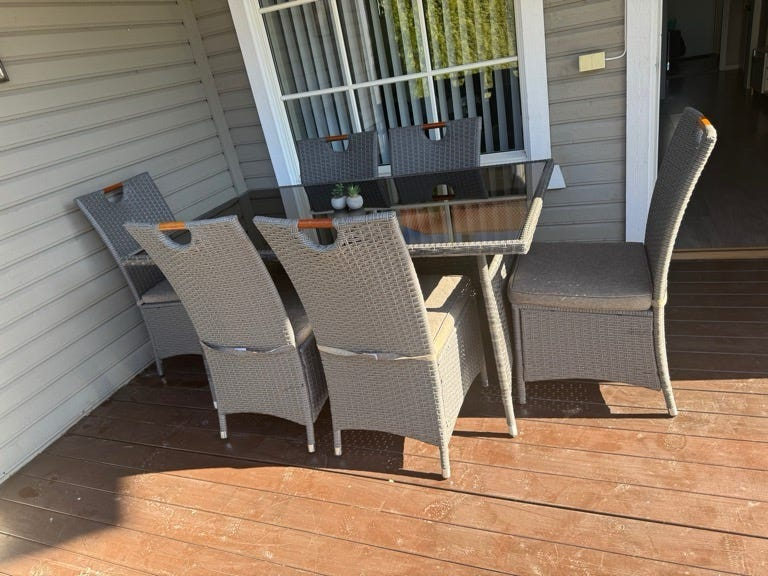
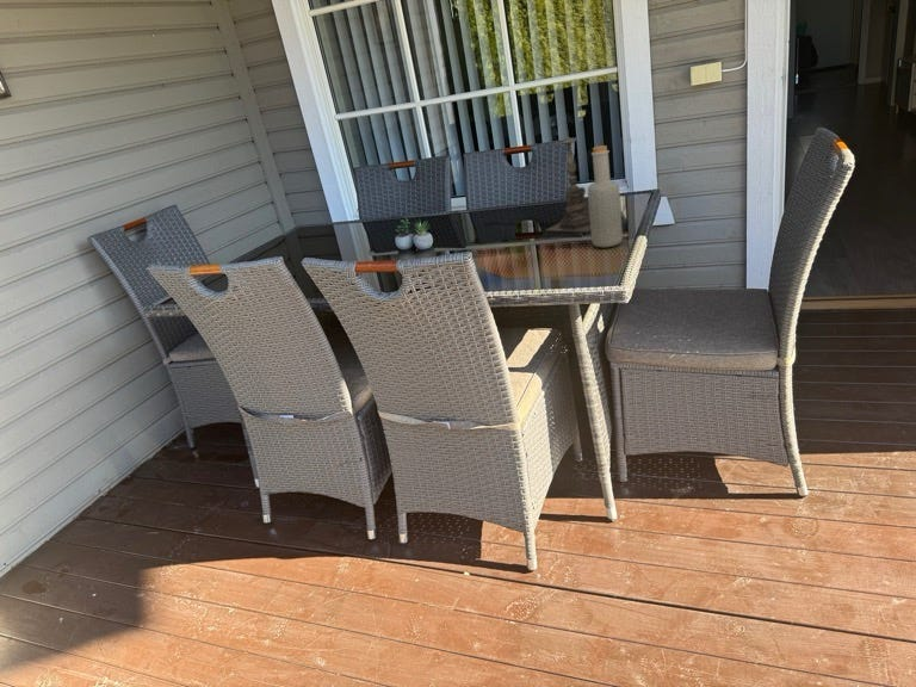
+ candle holder (572, 175)
+ bottle (604, 197)
